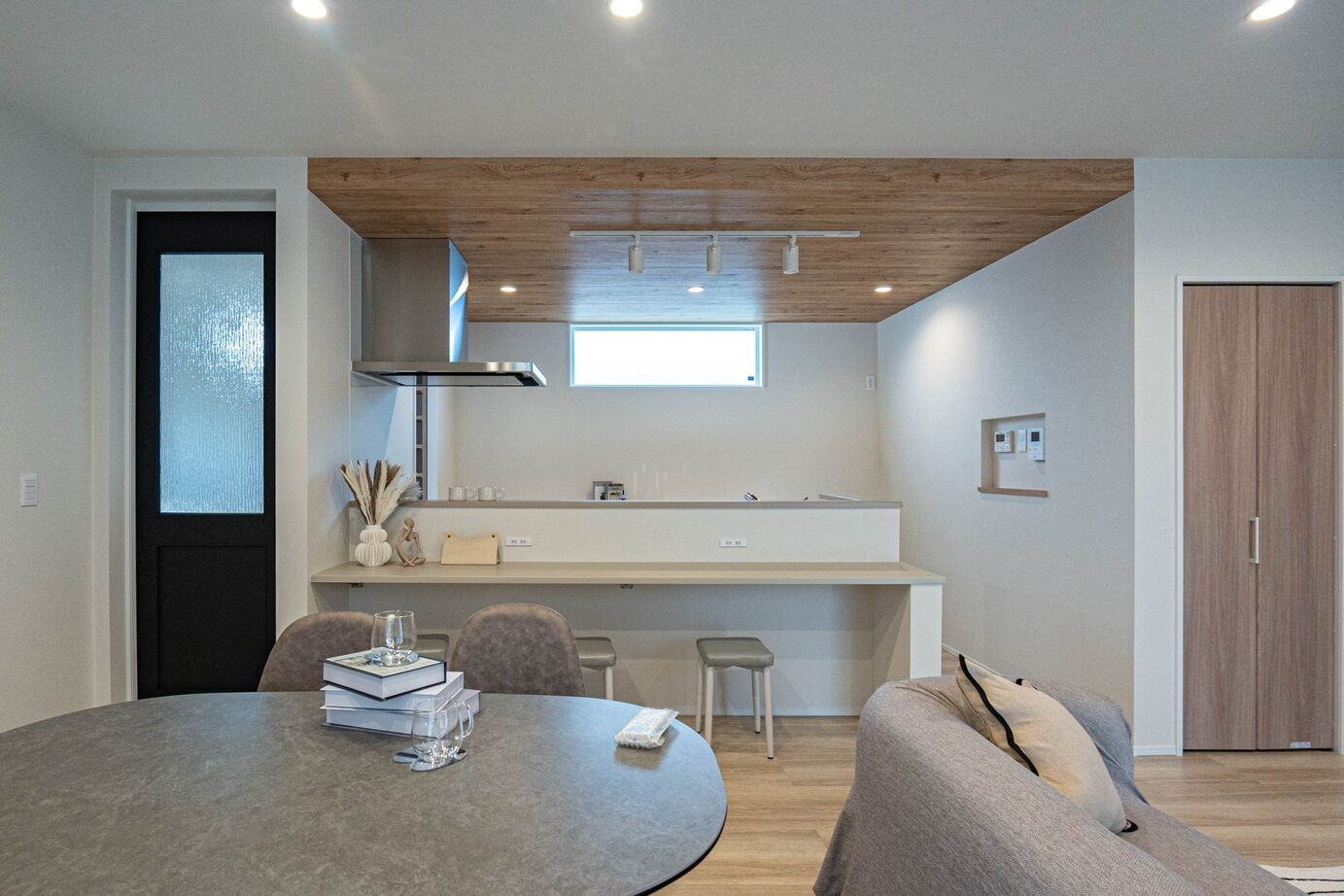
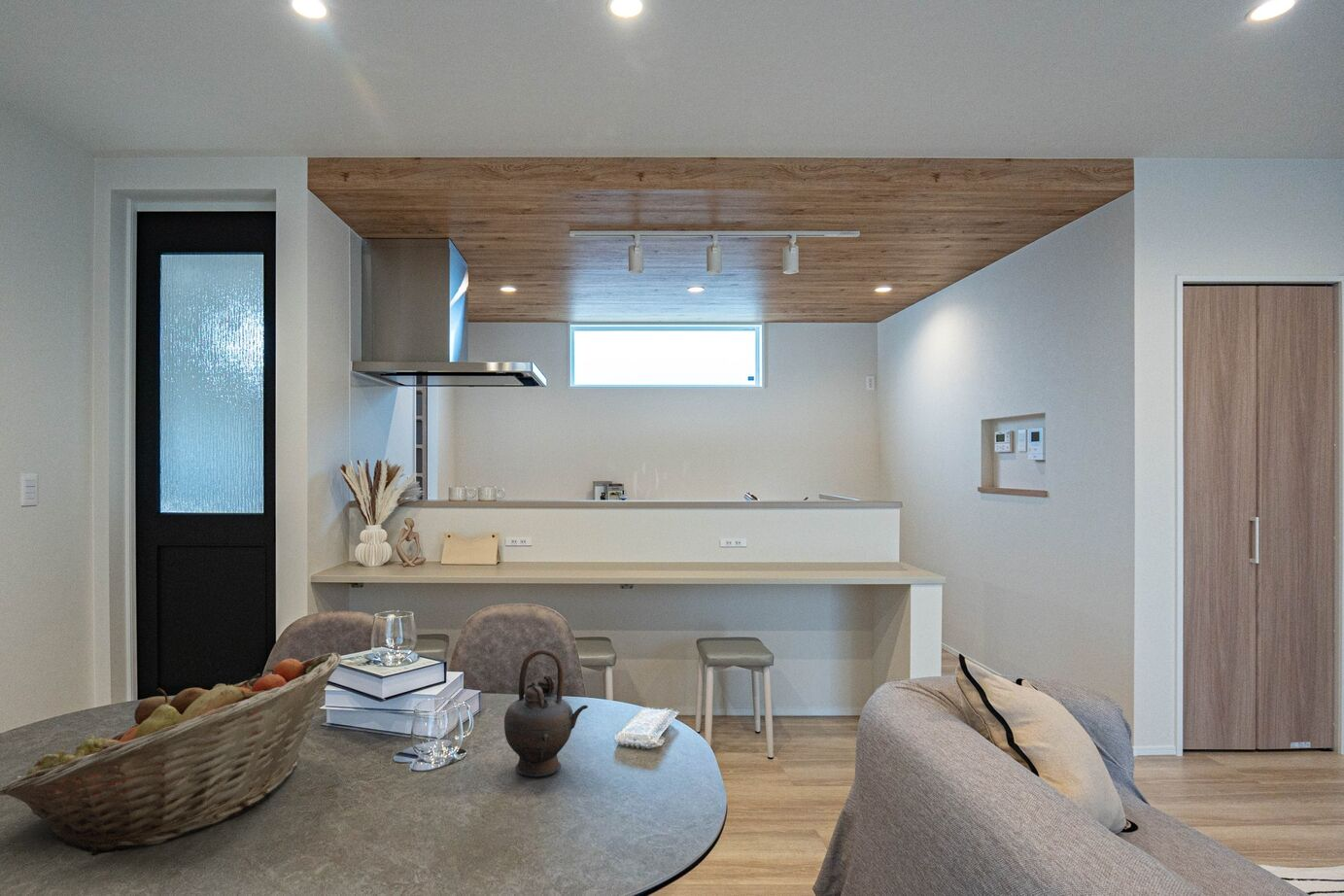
+ teapot (546, 709)
+ fruit basket (197, 736)
